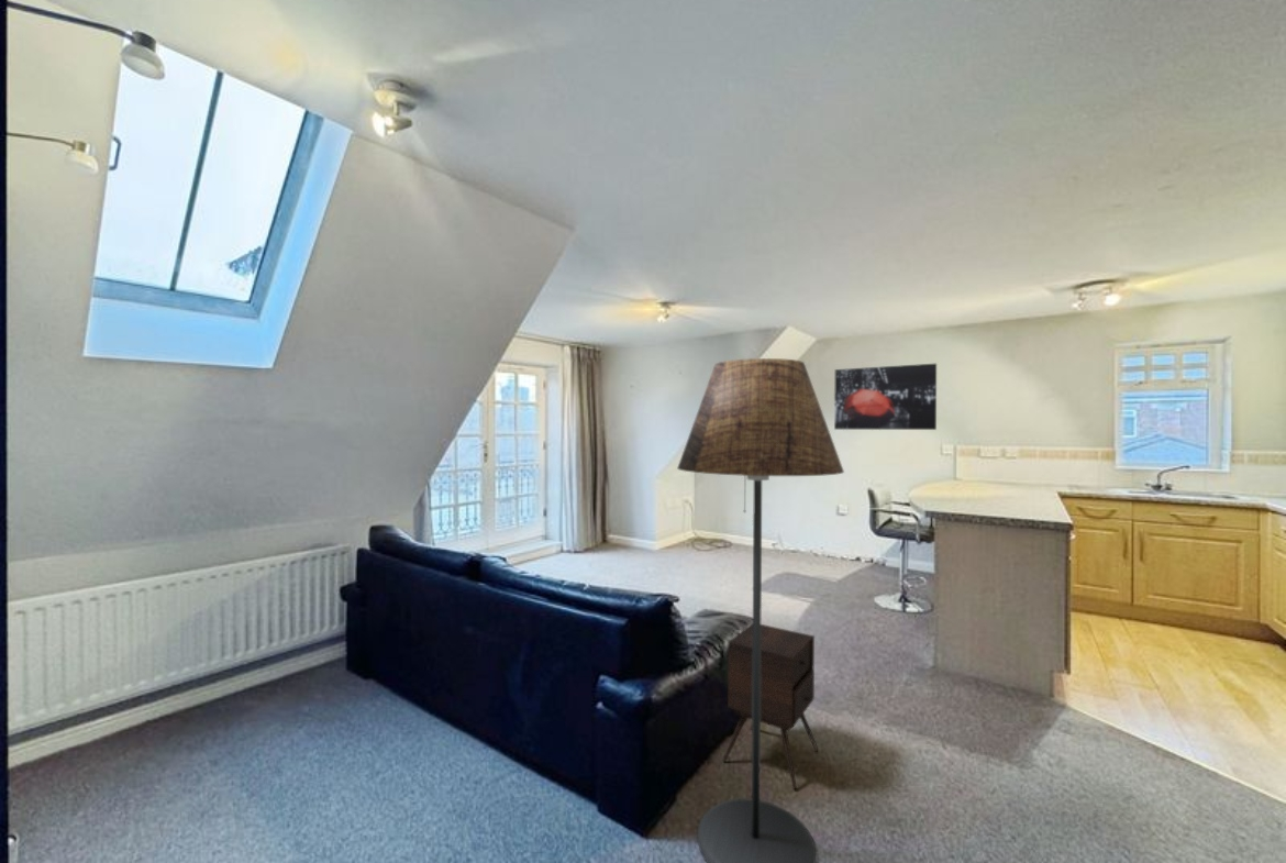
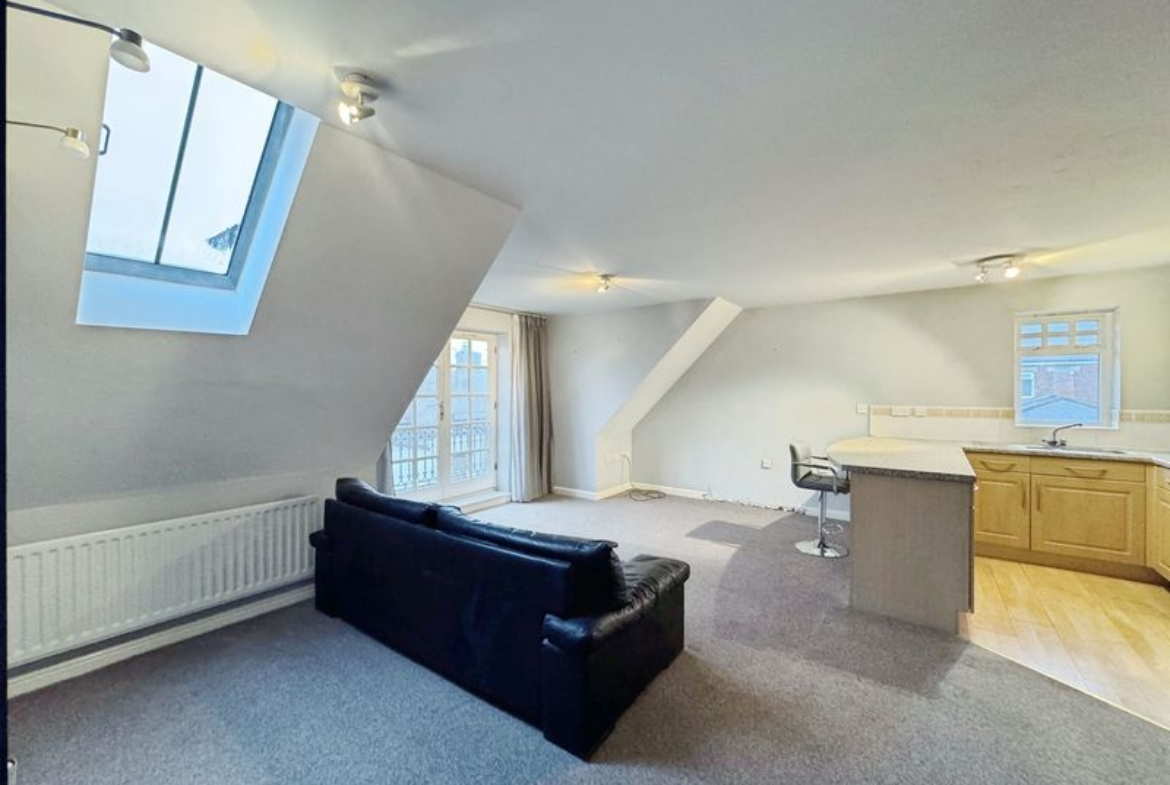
- floor lamp (756, 604)
- wall art (883, 398)
- side table (772, 697)
